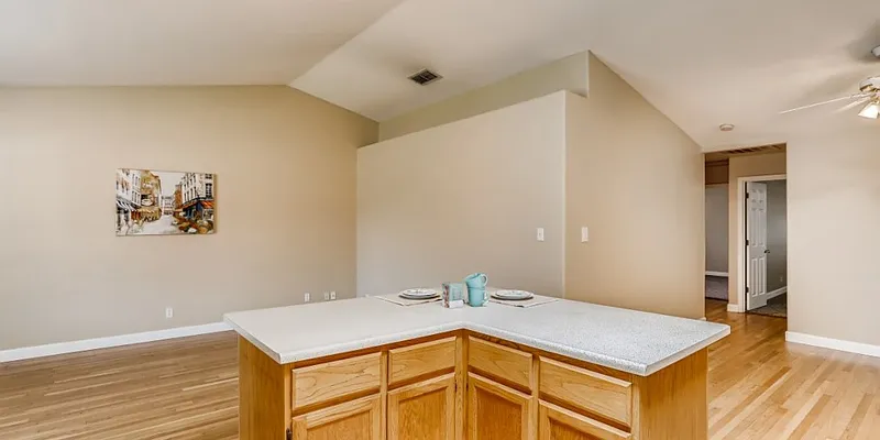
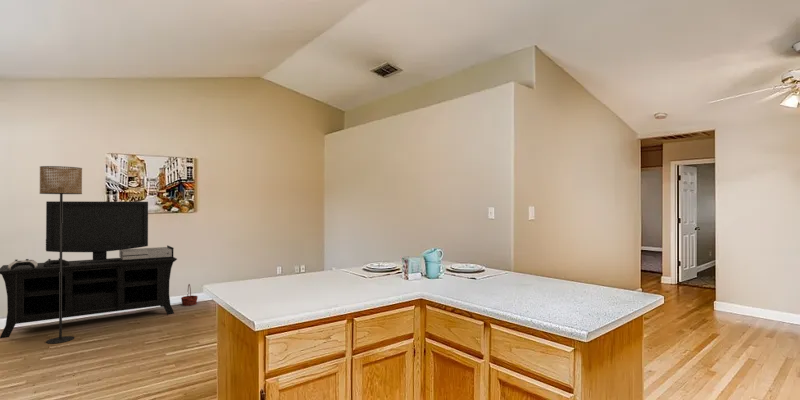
+ floor lamp (60, 253)
+ basket (190, 294)
+ media console (94, 261)
